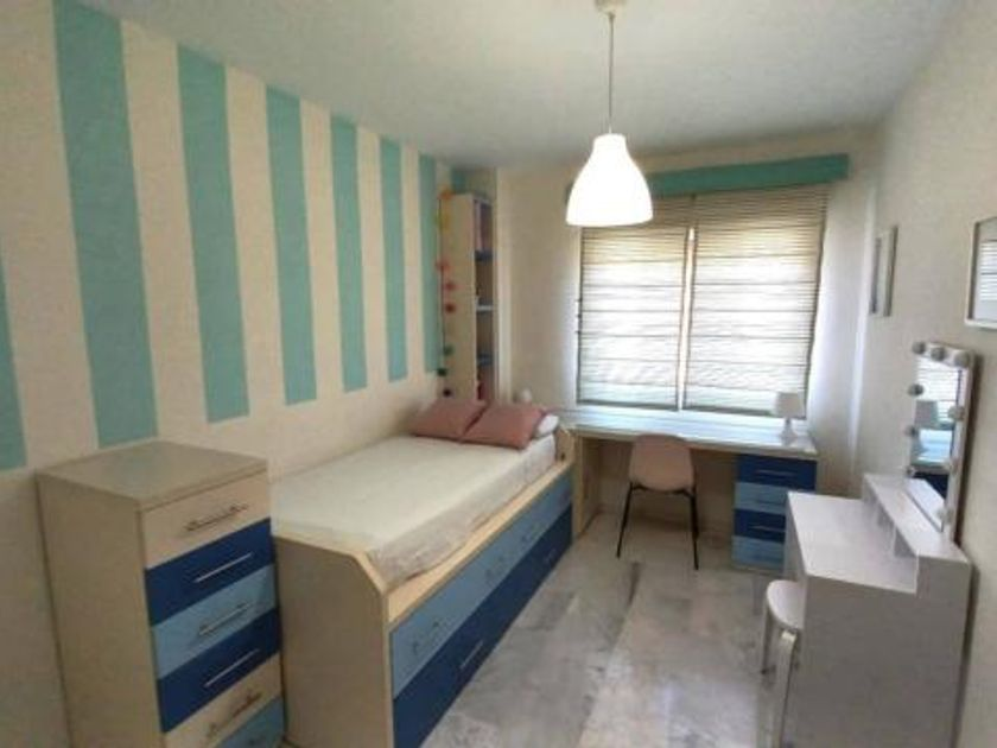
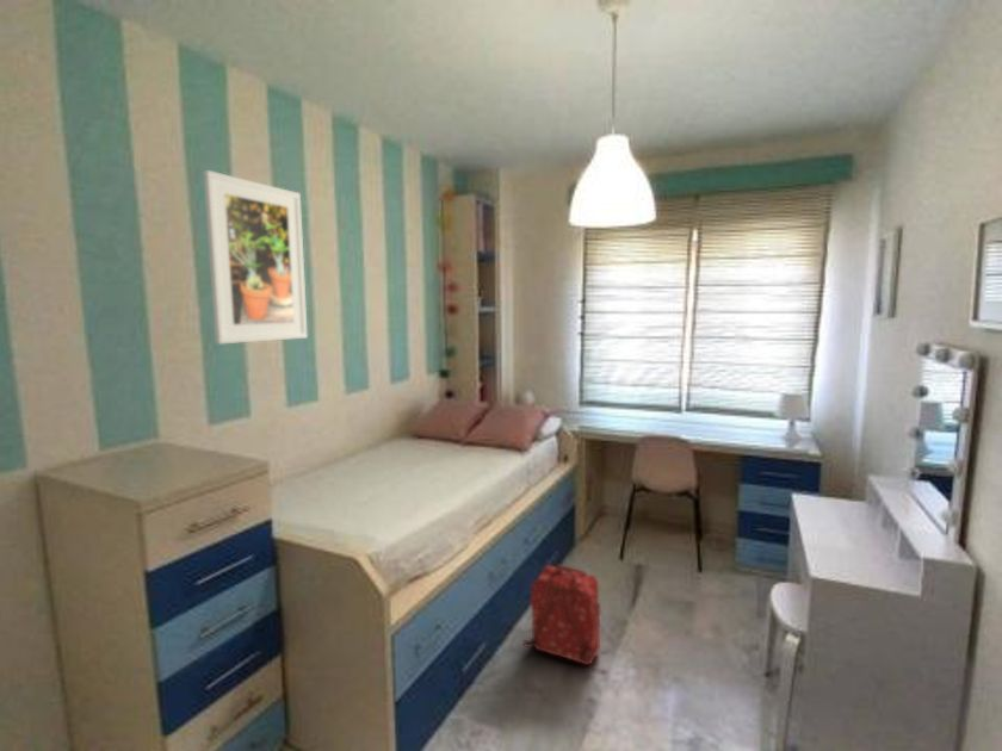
+ backpack (564, 613)
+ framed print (260, 262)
